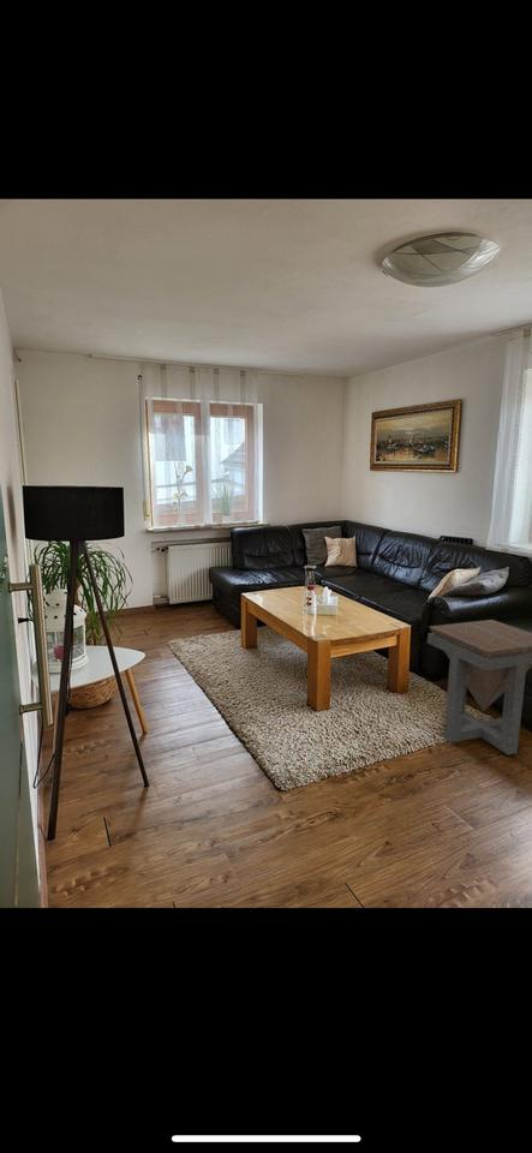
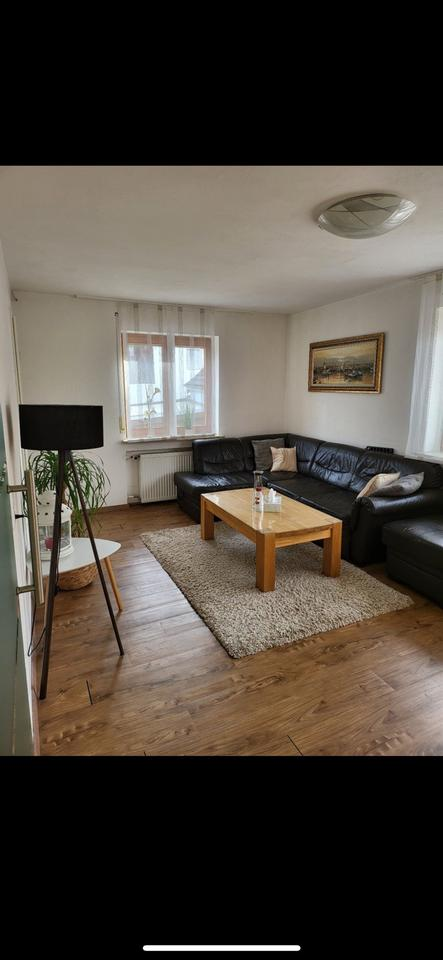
- side table (485, 685)
